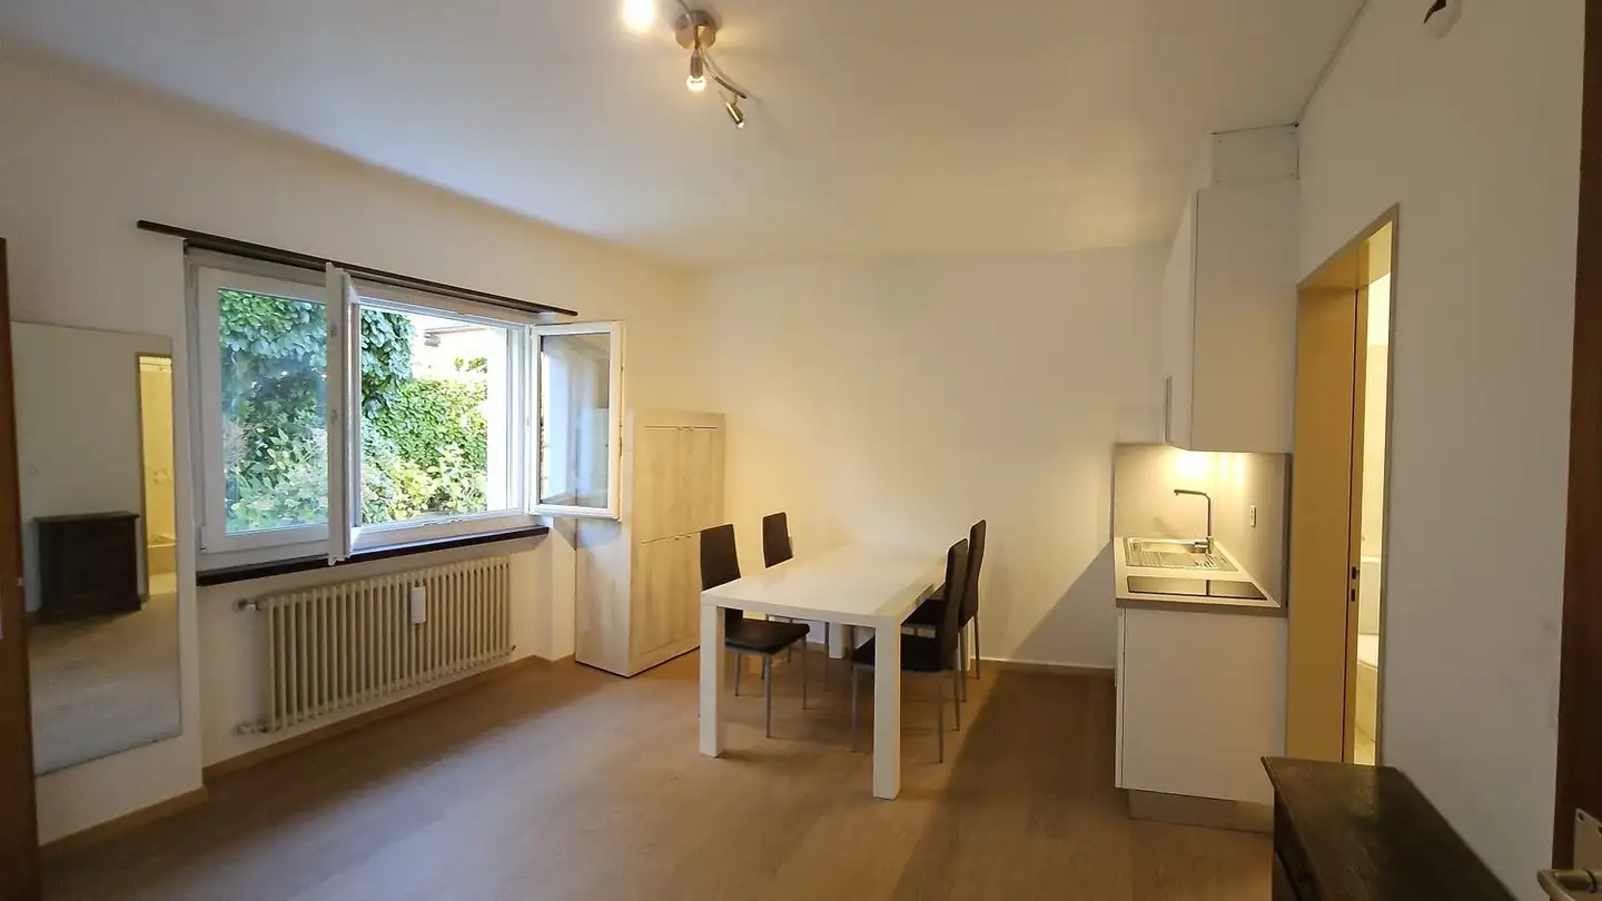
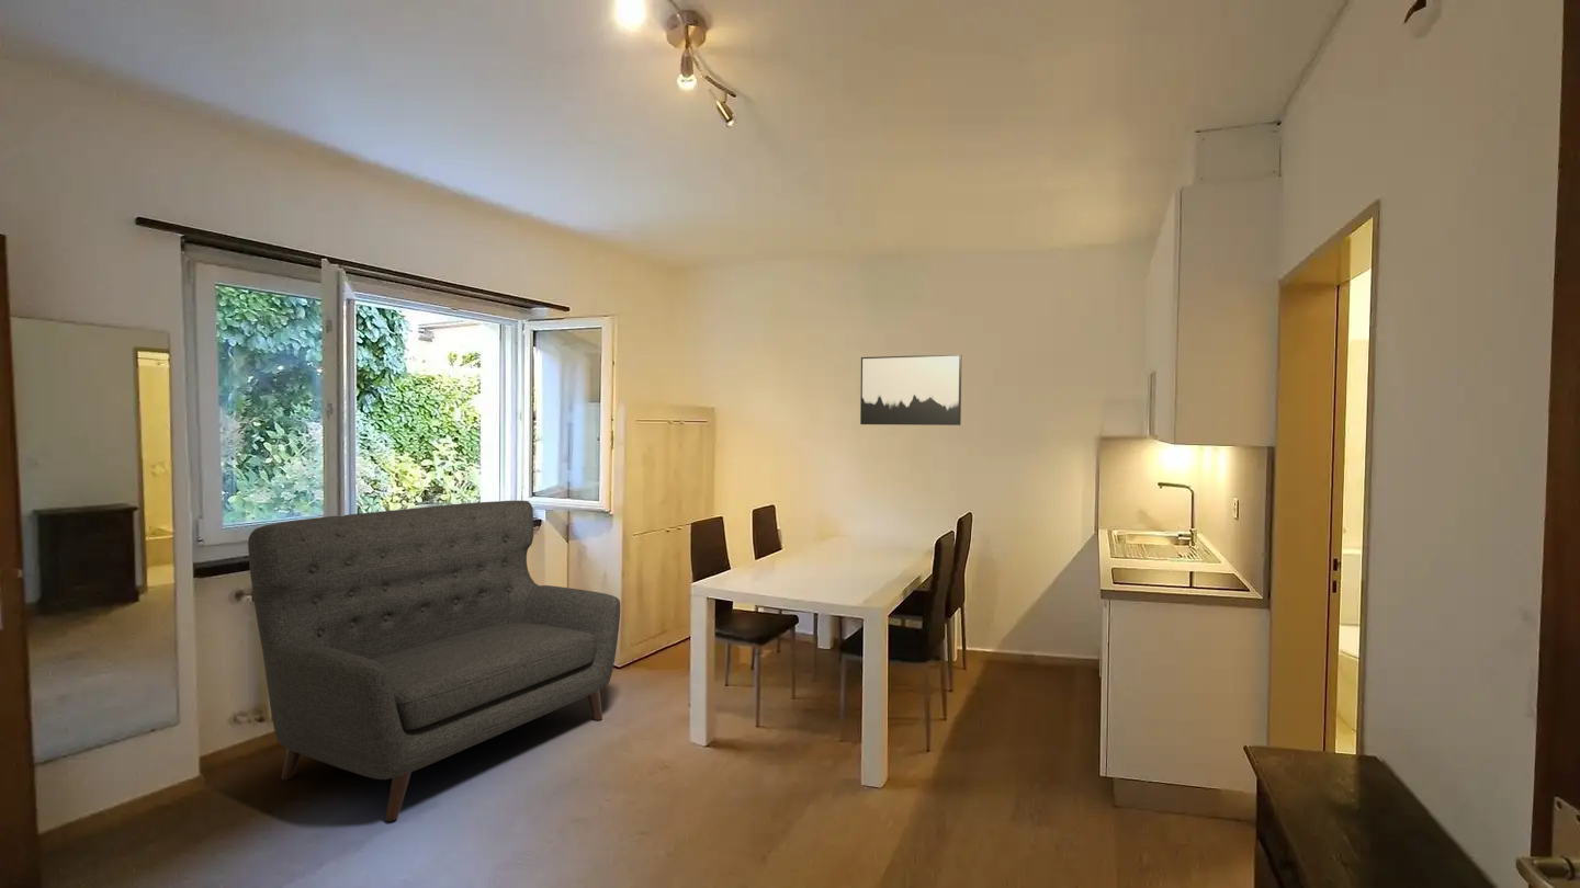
+ wall art (910, 390)
+ sofa (450, 628)
